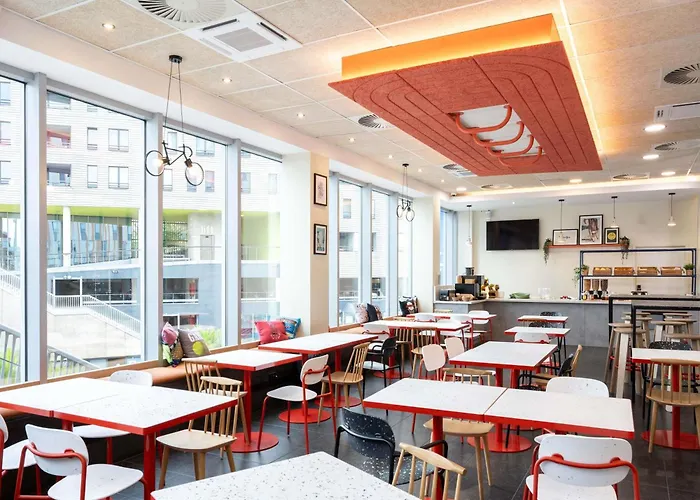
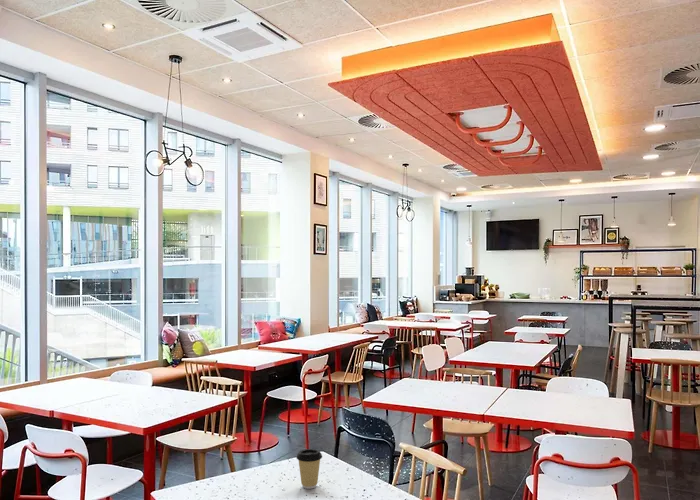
+ coffee cup (309, 468)
